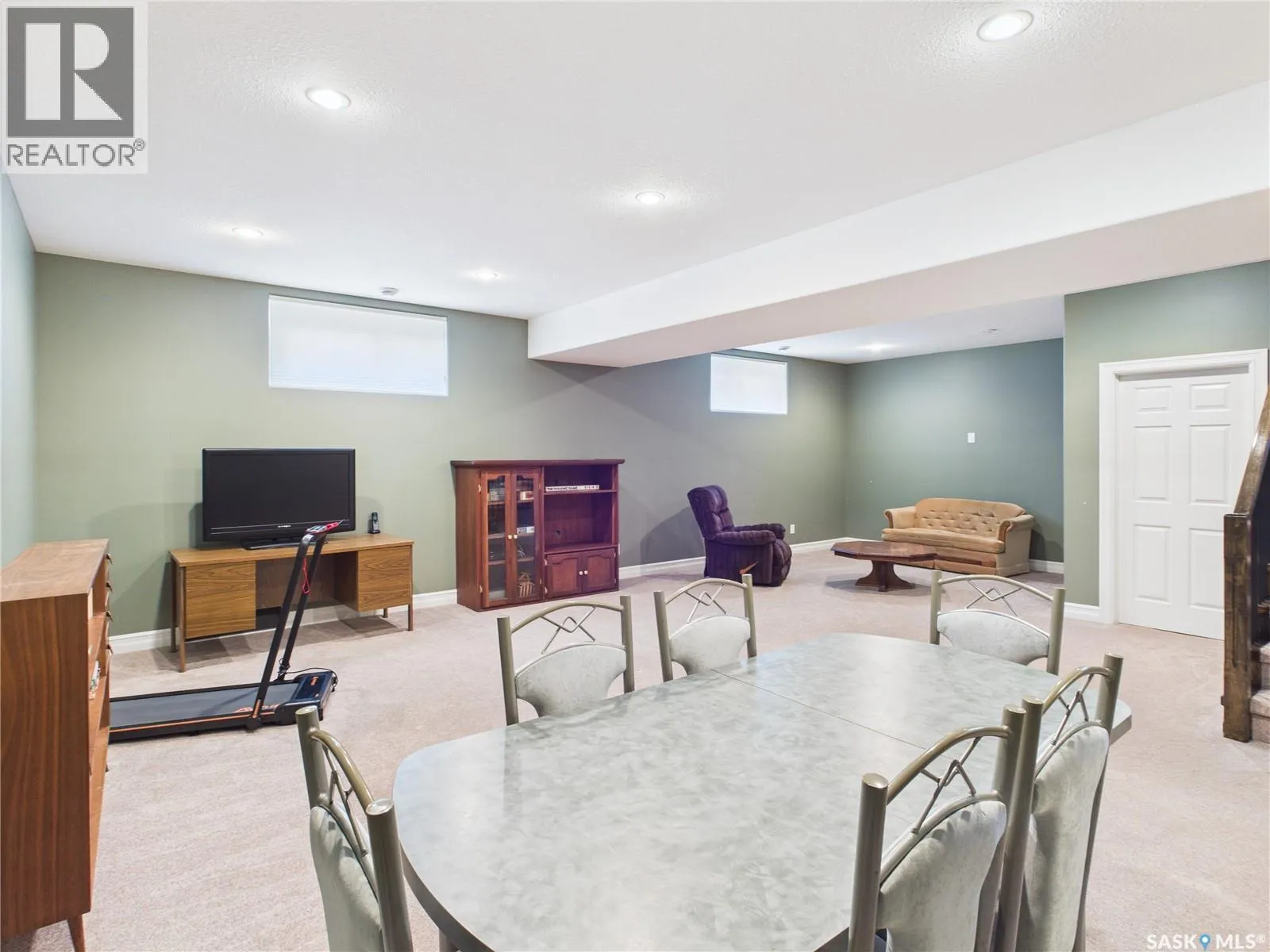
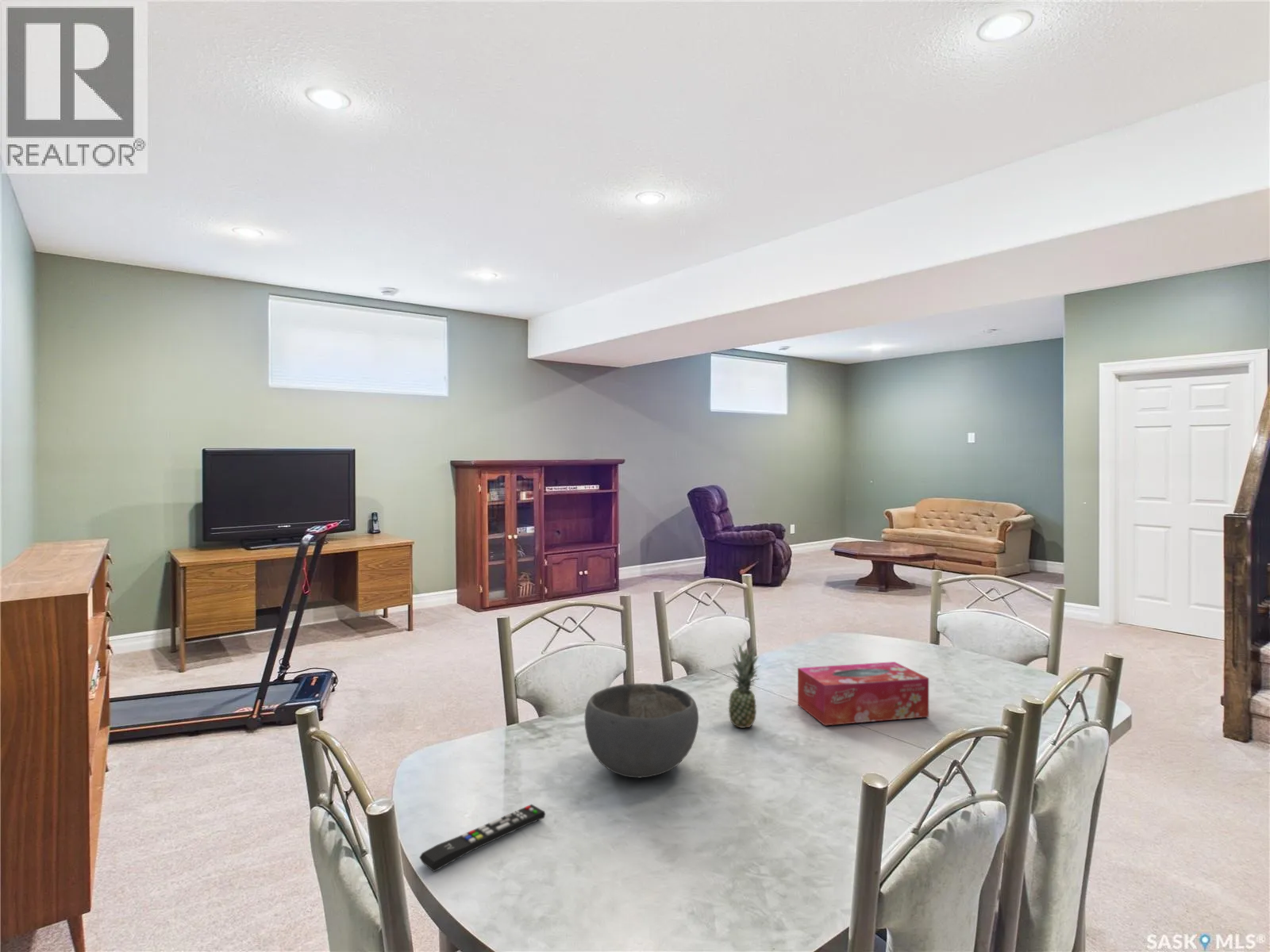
+ tissue box (861, 691)
+ bowl (641, 732)
+ fruit (744, 684)
+ remote control (486, 835)
